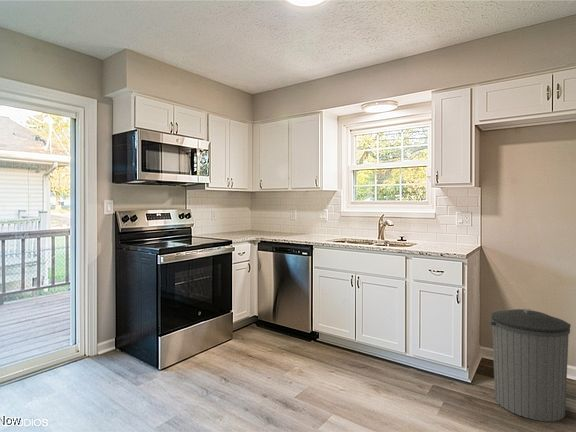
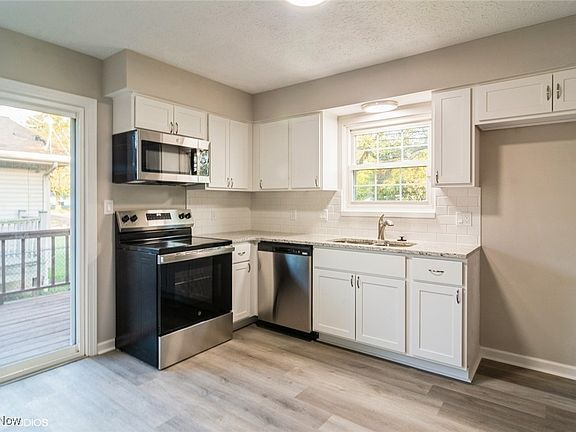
- trash can (528, 357)
